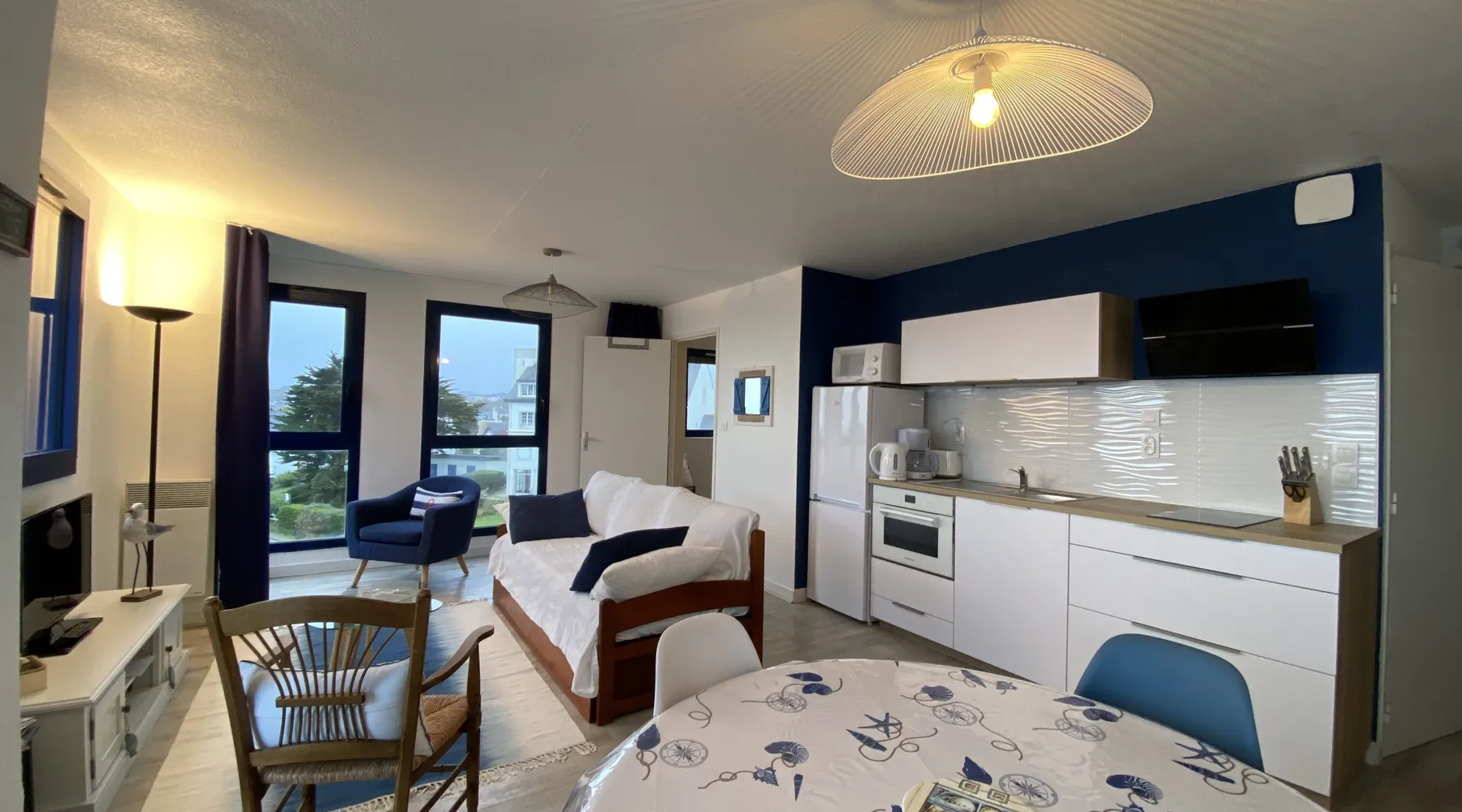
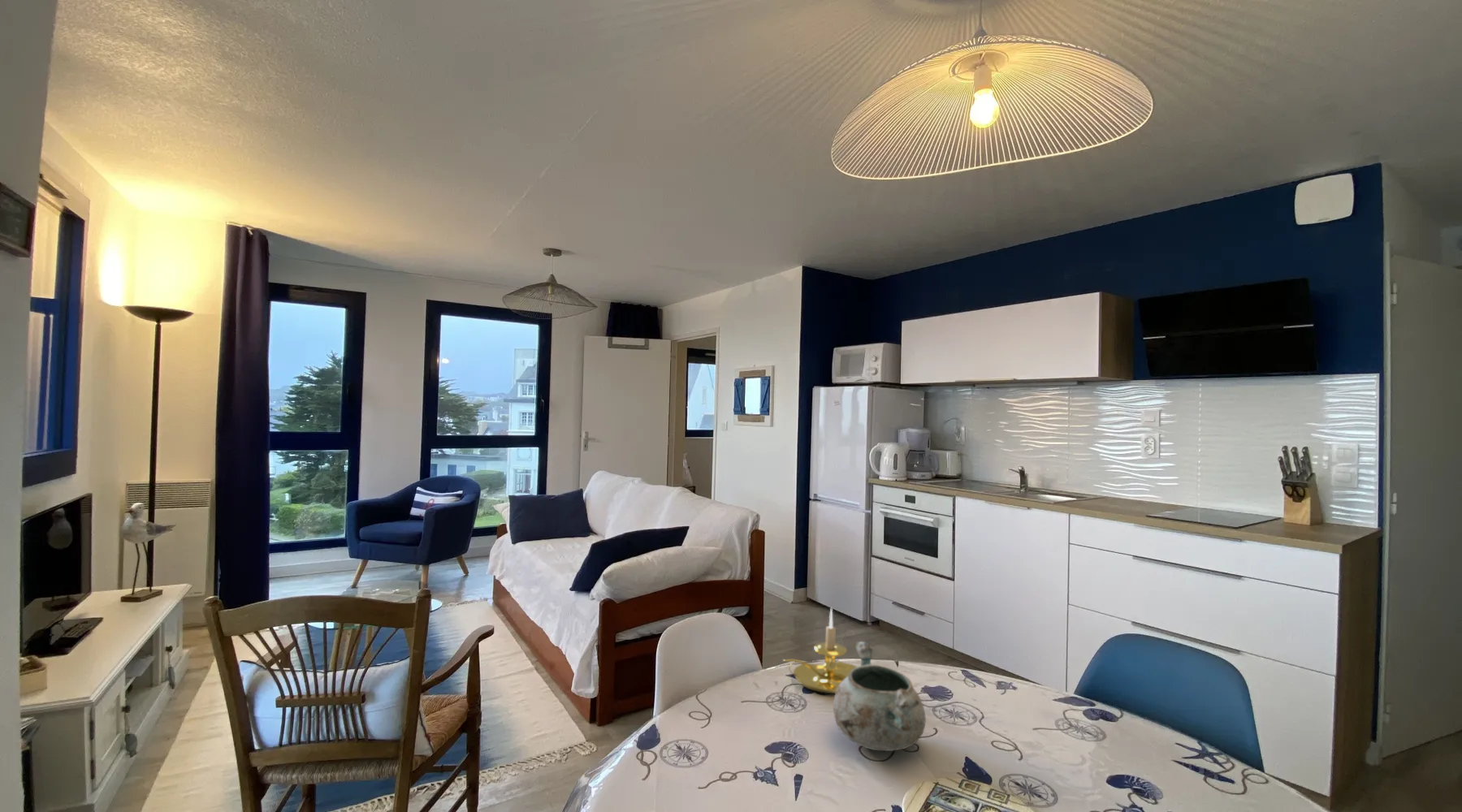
+ candle holder (824, 645)
+ decorative bowl (878, 701)
